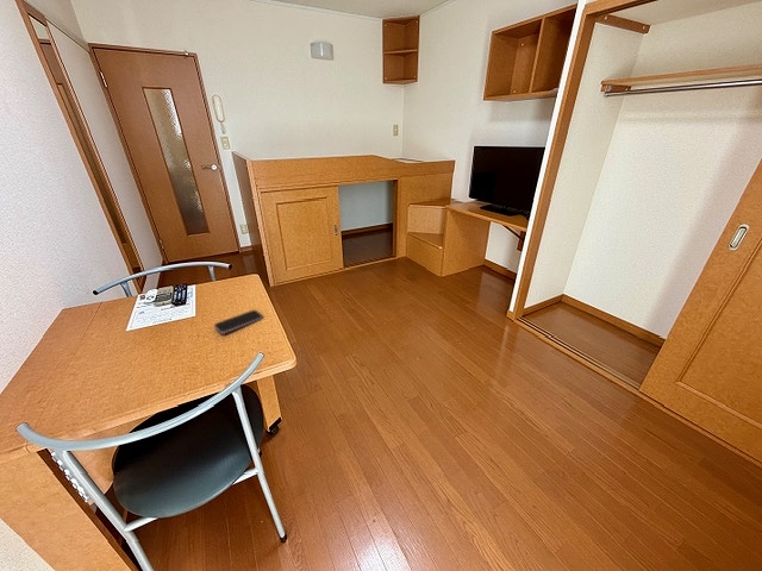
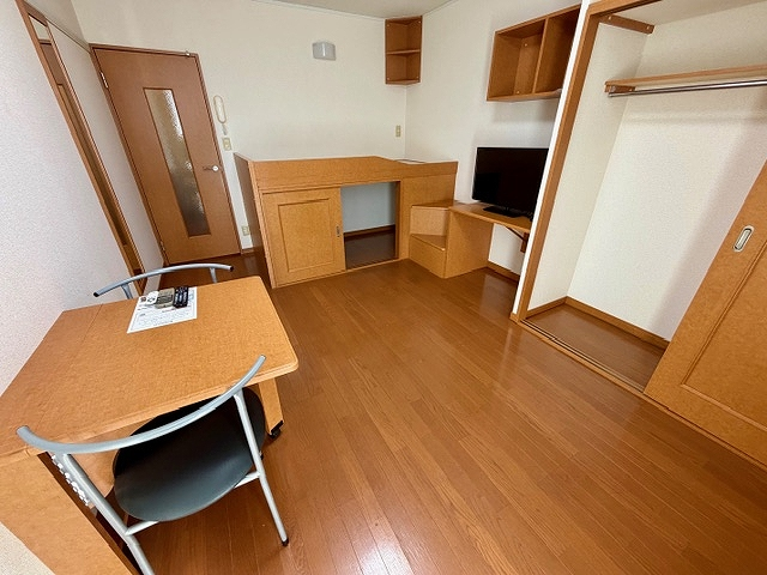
- smartphone (239, 320)
